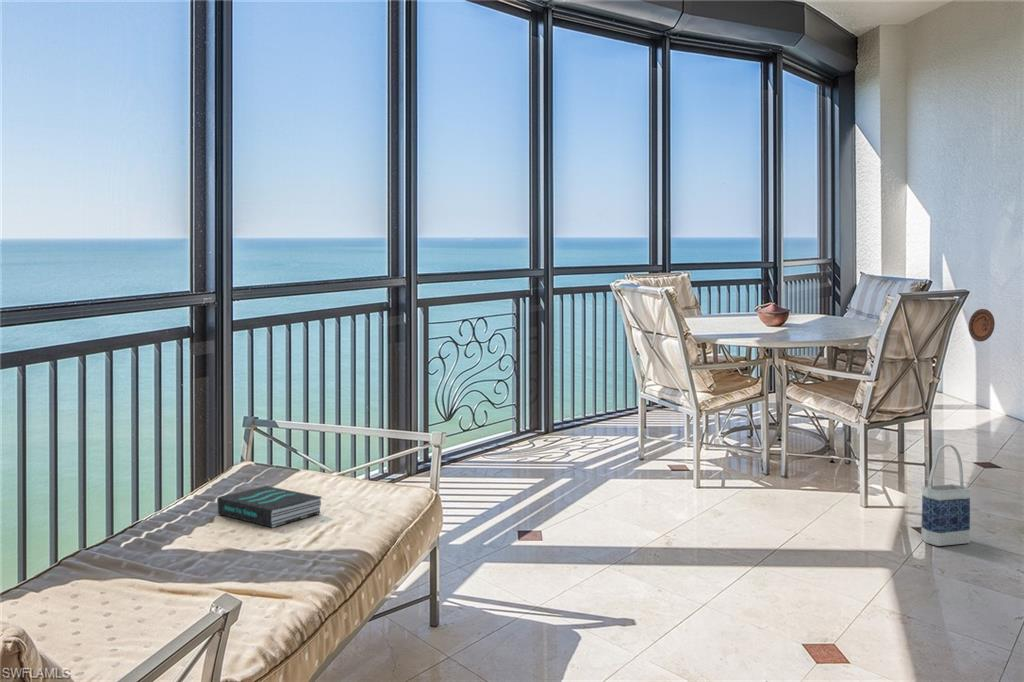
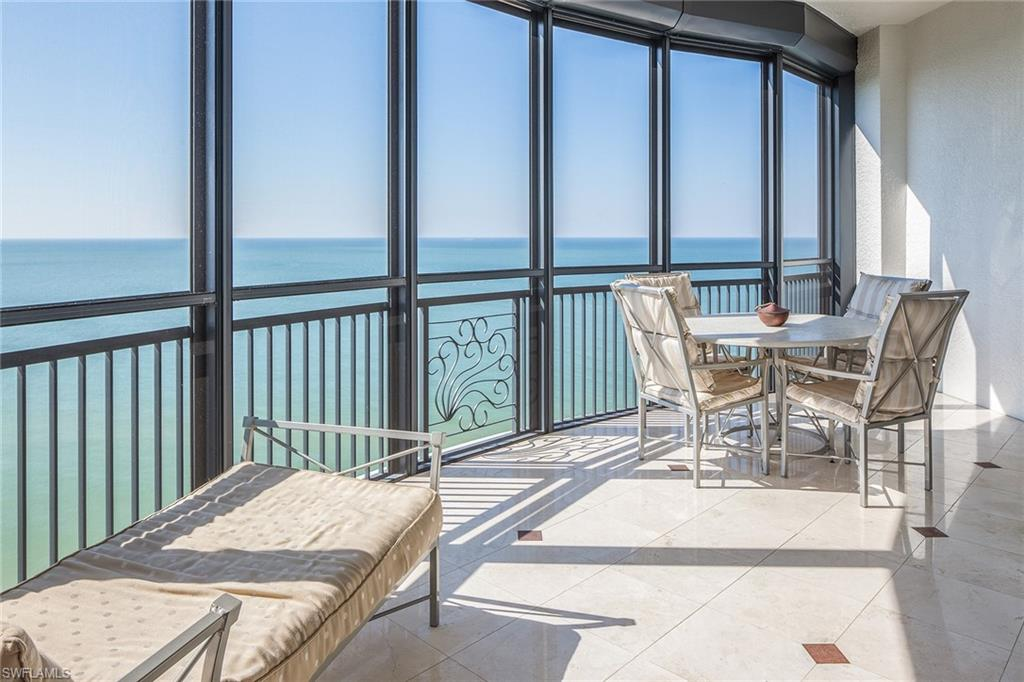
- decorative plate (981, 325)
- book (269, 505)
- bag (945, 493)
